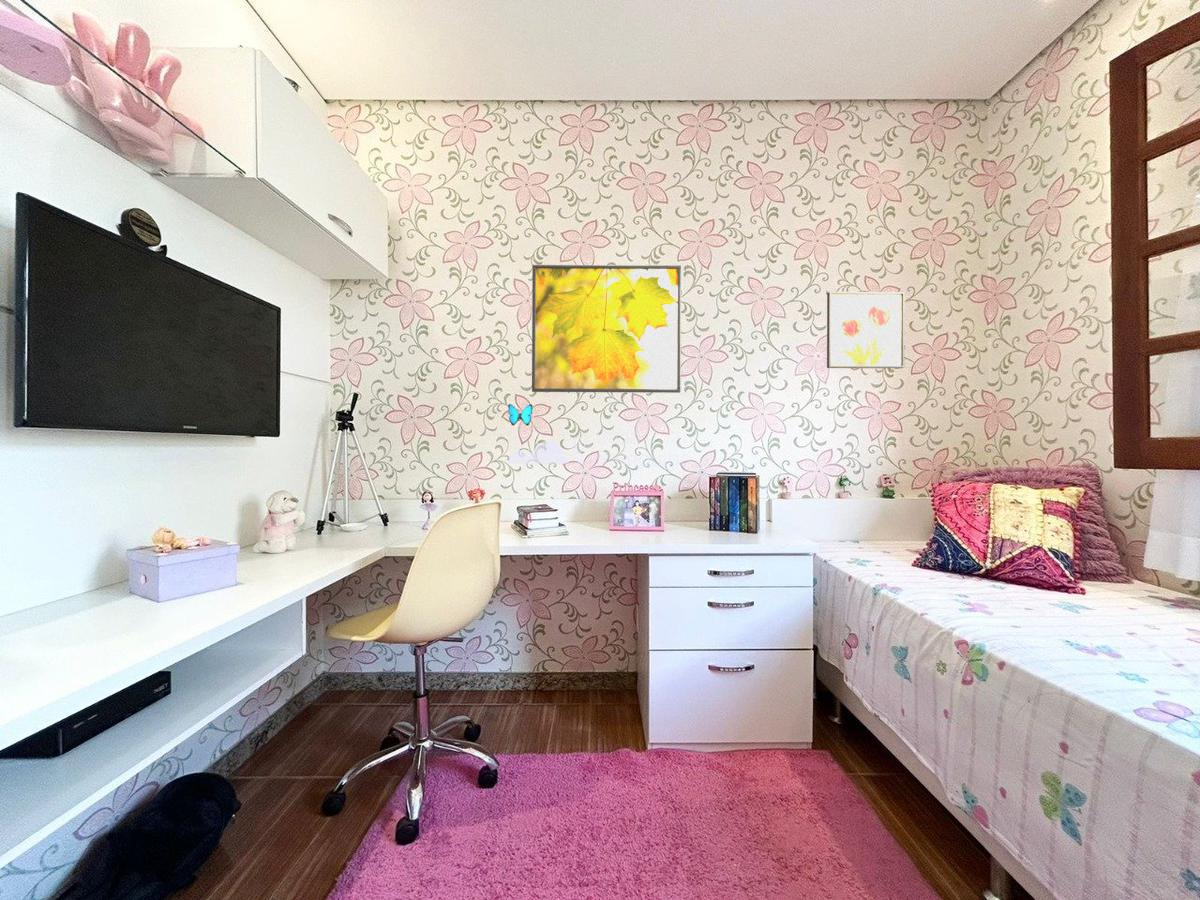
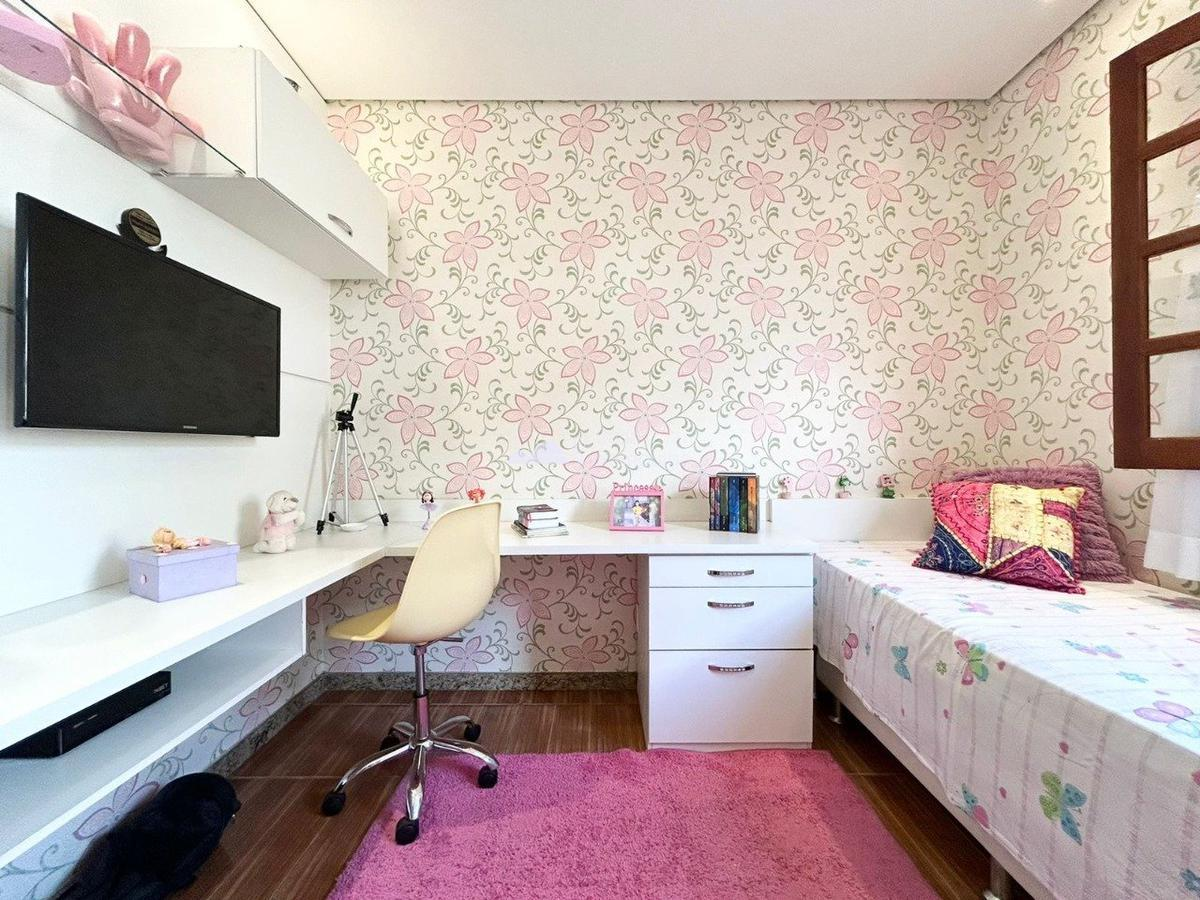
- wall art (864, 330)
- decorative butterfly (520, 414)
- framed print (606, 328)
